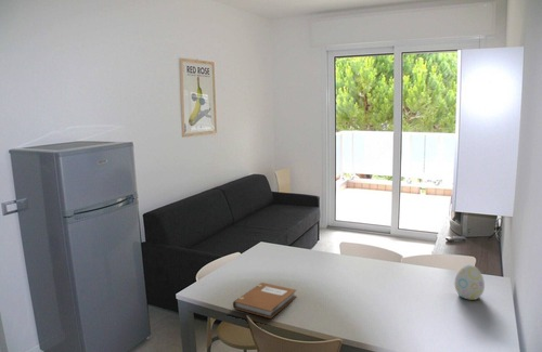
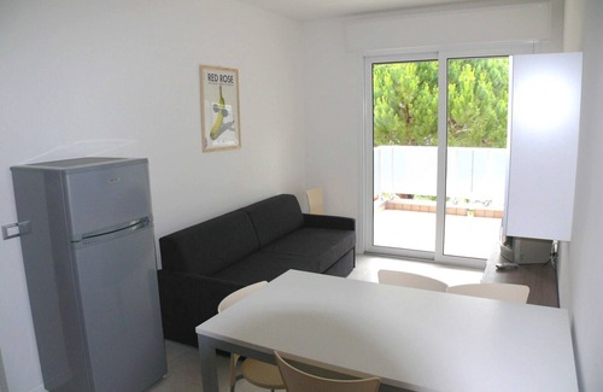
- notebook (266, 298)
- decorative egg (469, 281)
